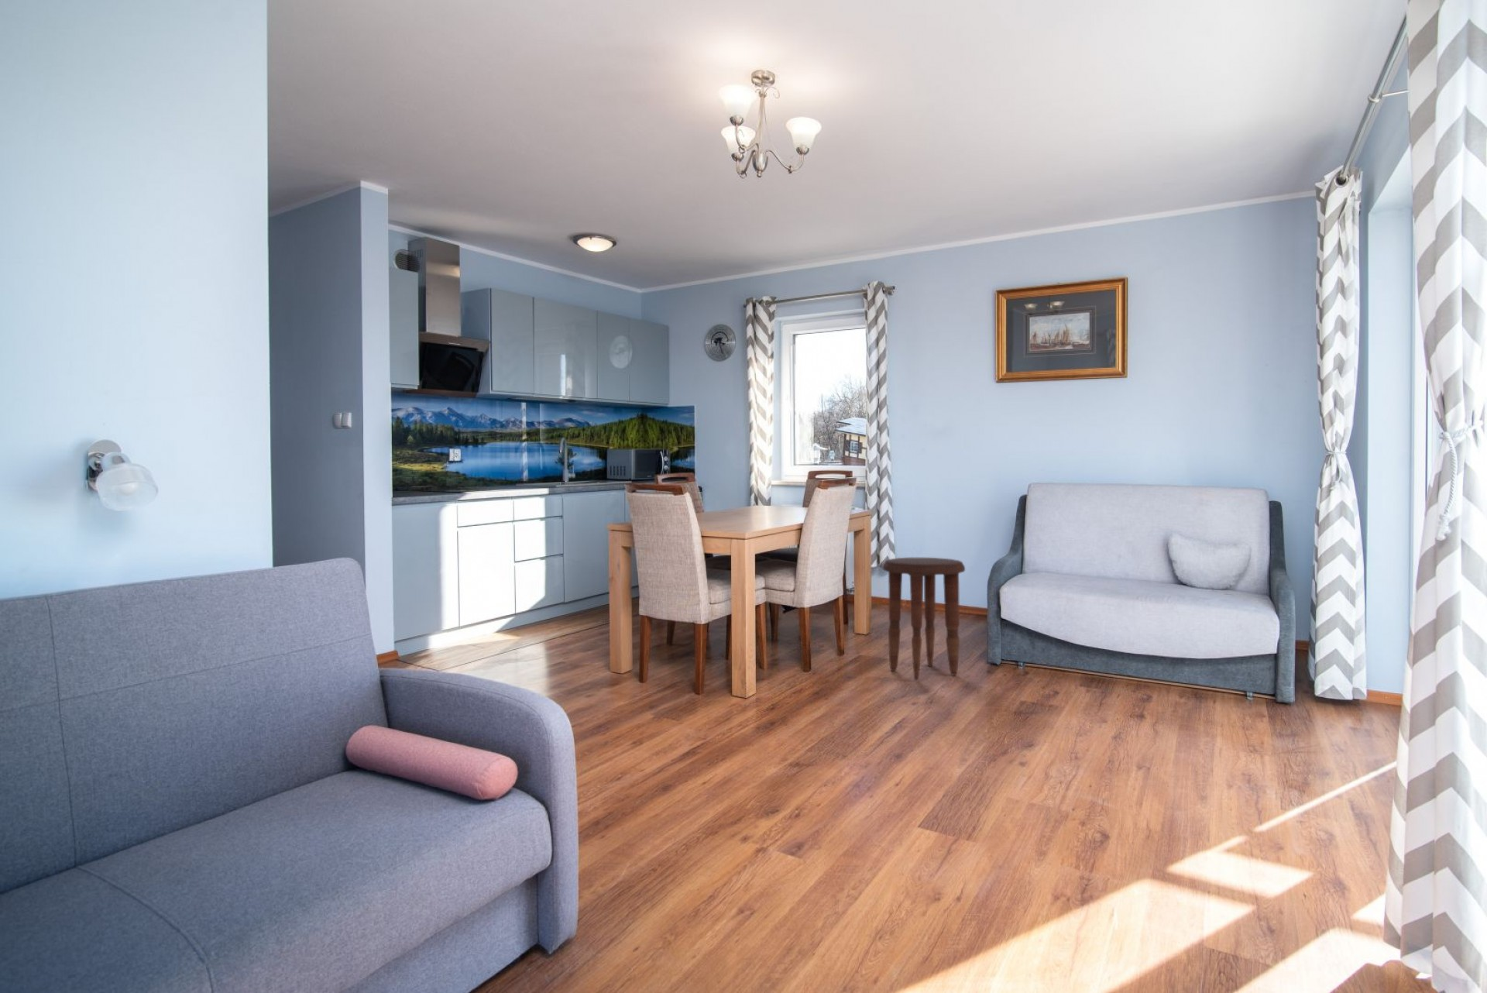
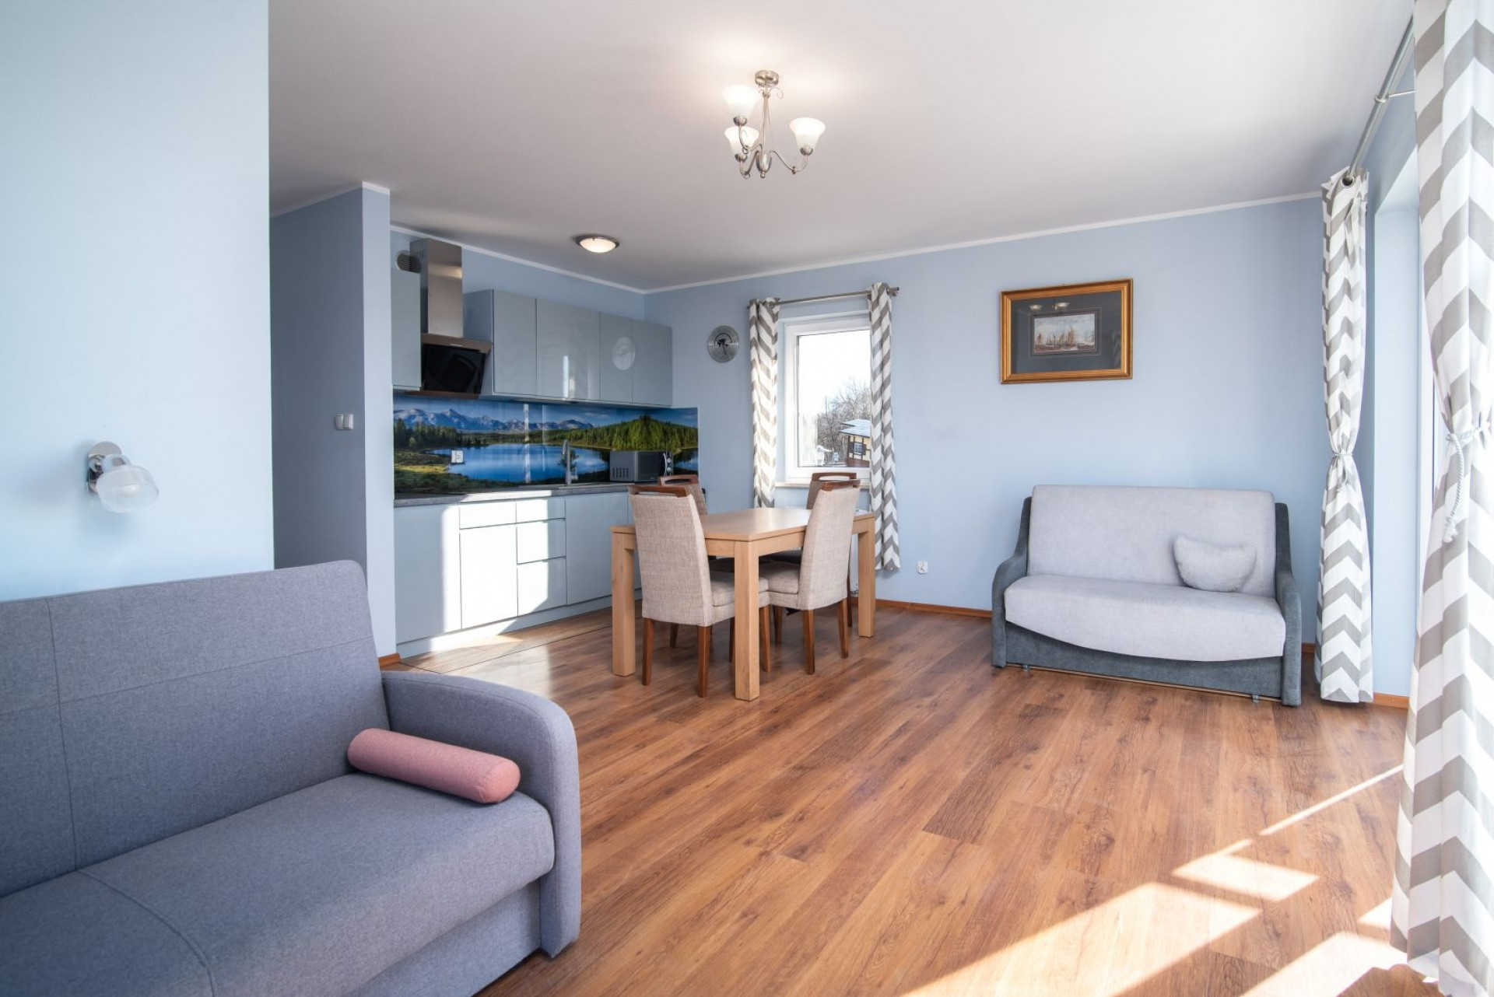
- side table (922, 616)
